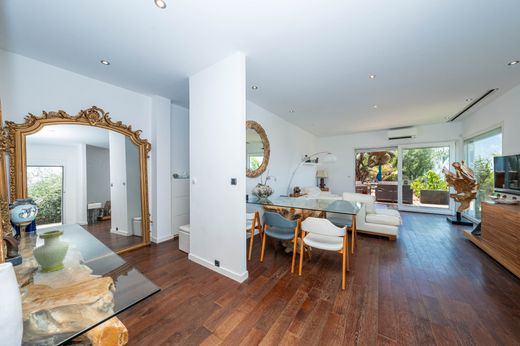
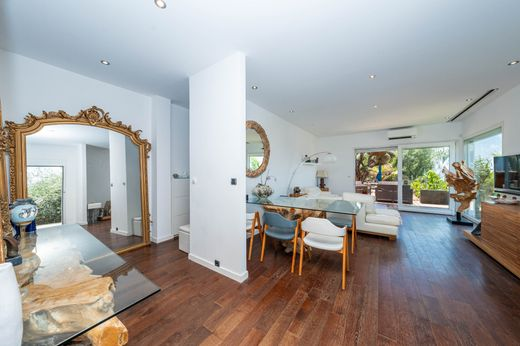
- vase (52, 250)
